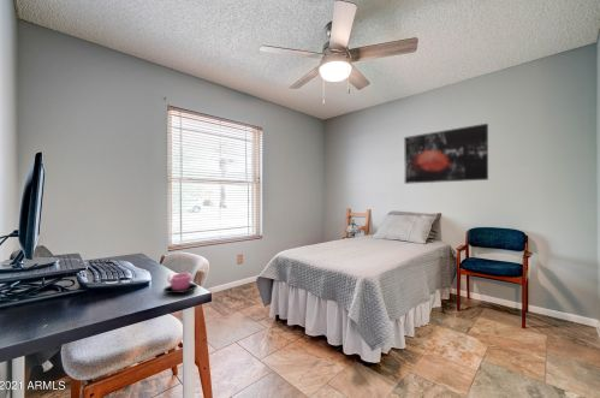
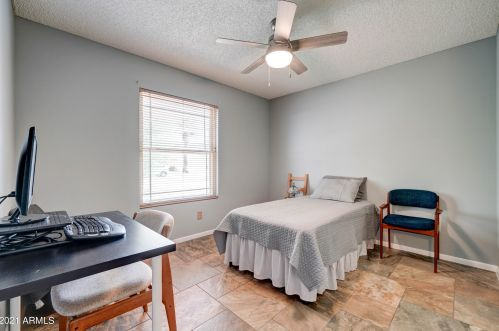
- wall art (441, 156)
- cup (180, 283)
